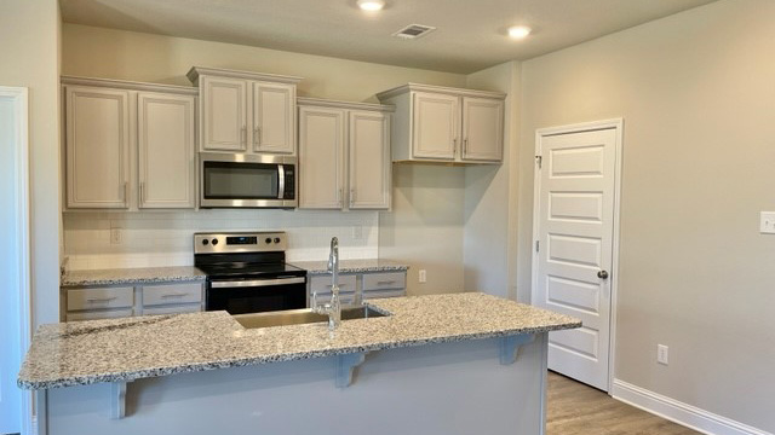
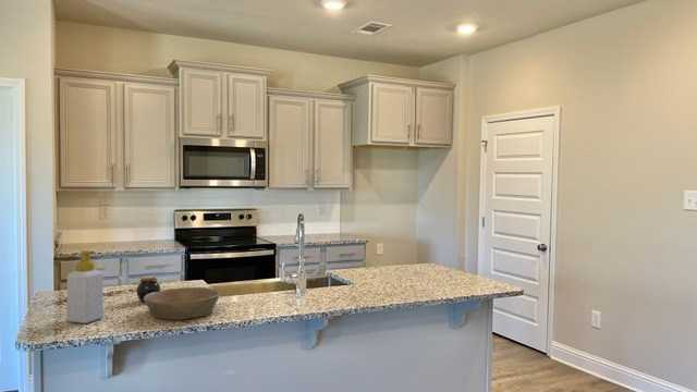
+ bowl (182, 302)
+ jar (148, 289)
+ soap bottle (85, 285)
